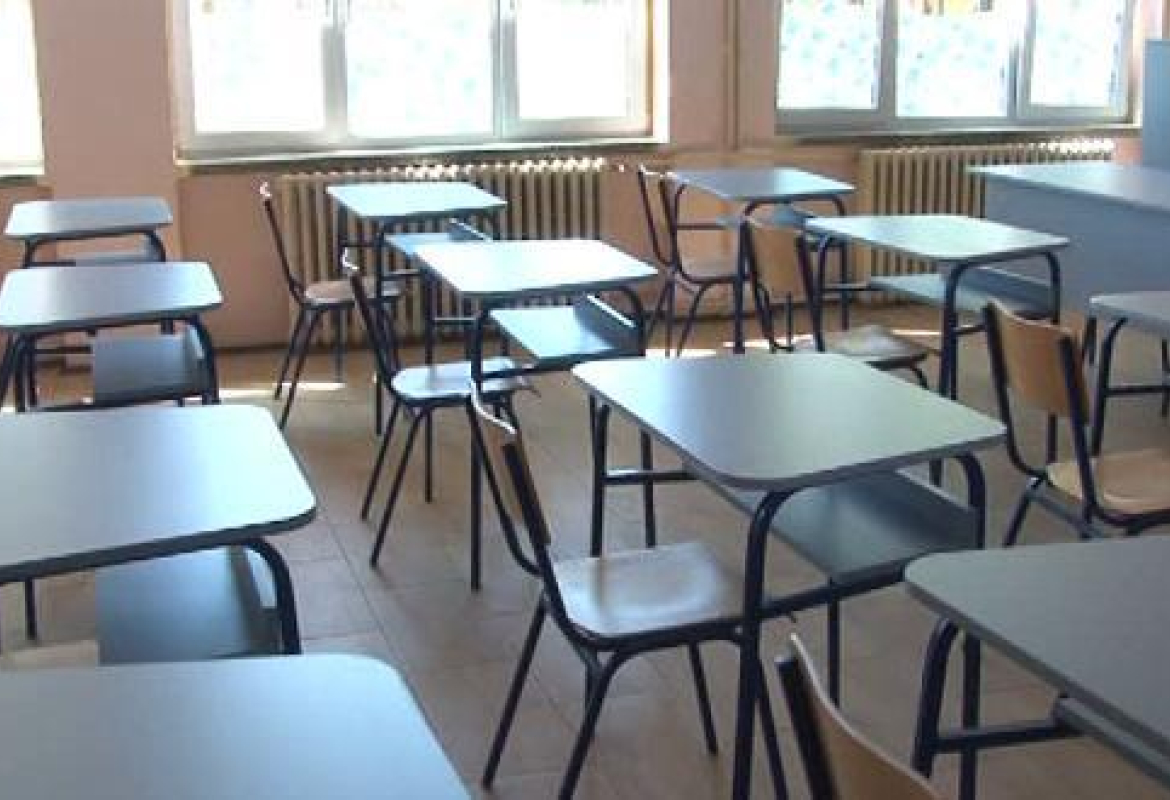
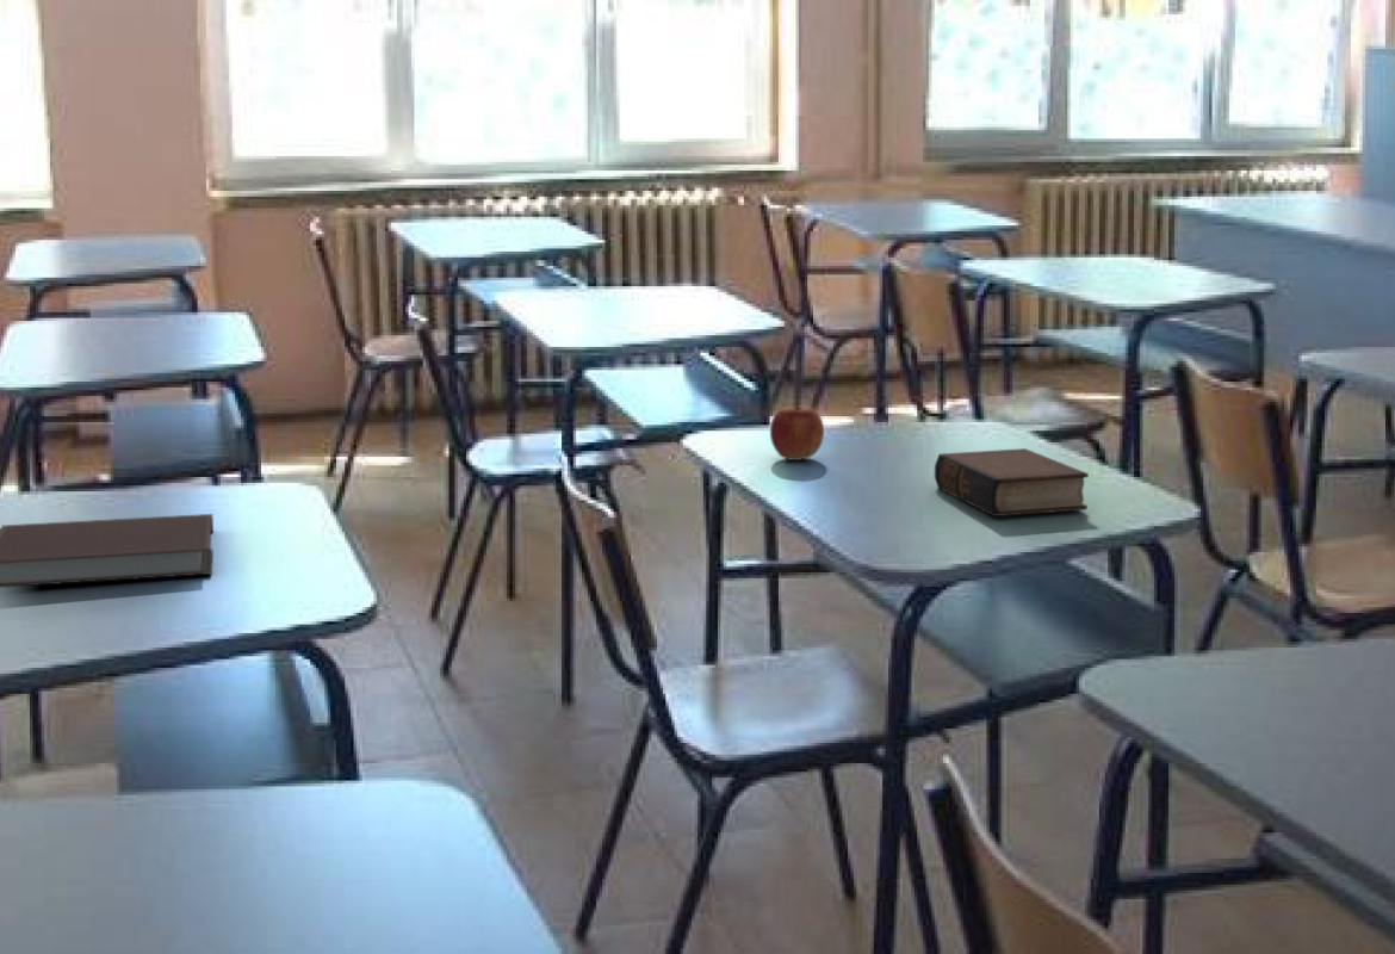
+ apple (796, 432)
+ book (1008, 481)
+ notebook (104, 547)
